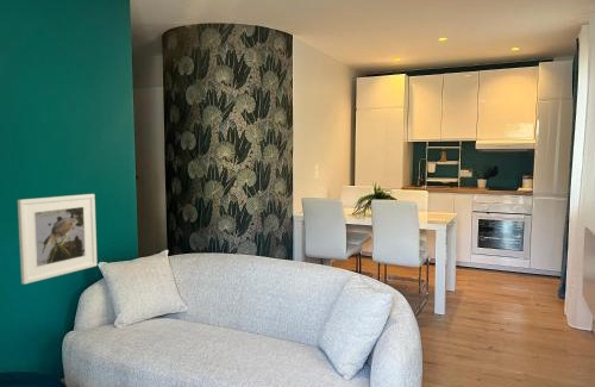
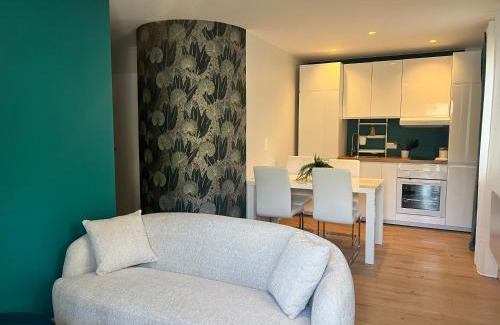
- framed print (61, 235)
